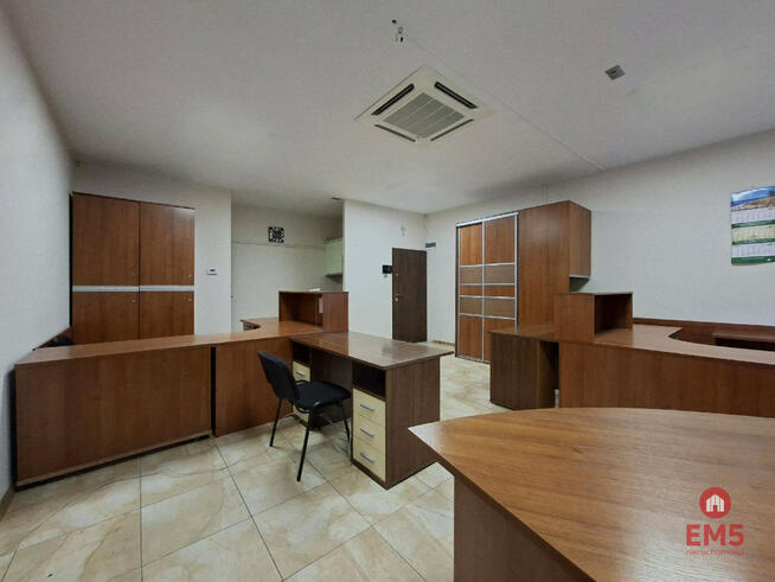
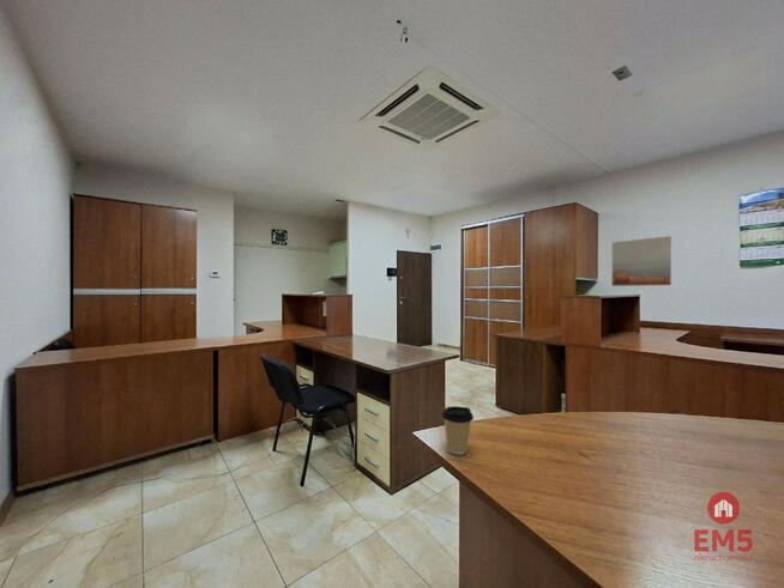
+ coffee cup (457, 429)
+ wall art (639, 262)
